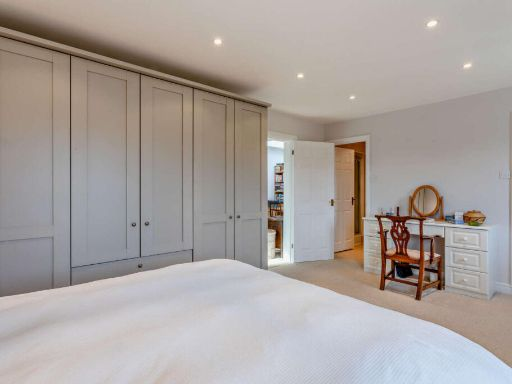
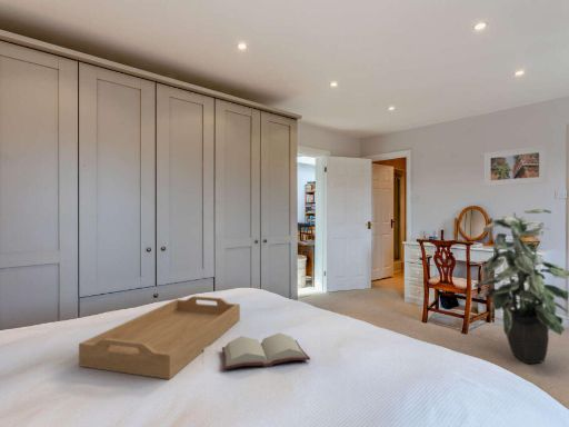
+ indoor plant (528, 285)
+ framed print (513, 167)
+ serving tray (173, 326)
+ hardback book (263, 348)
